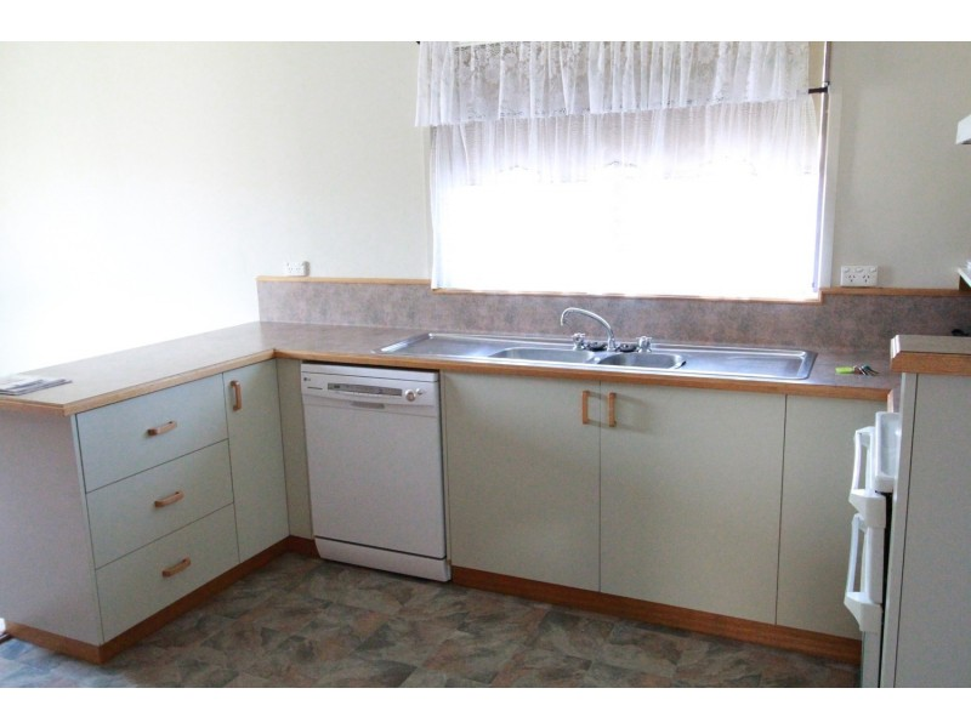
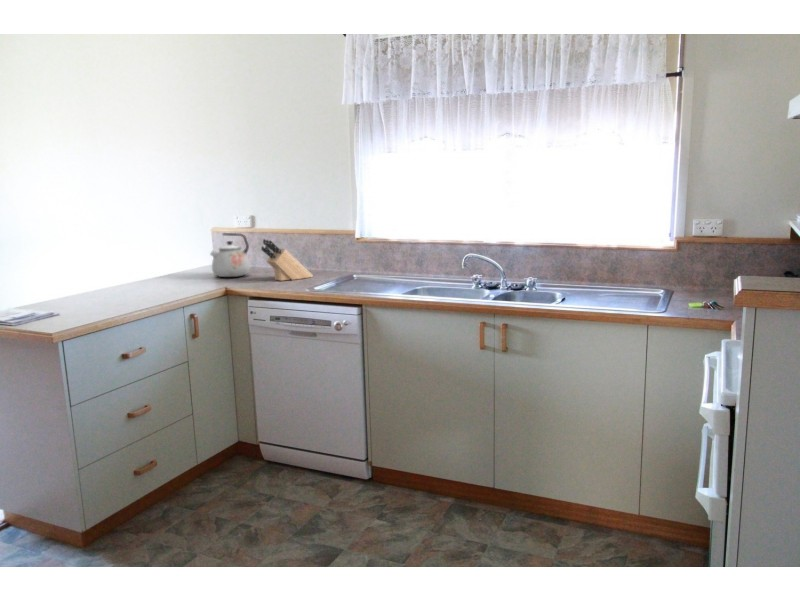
+ knife block (286, 258)
+ kettle (230, 254)
